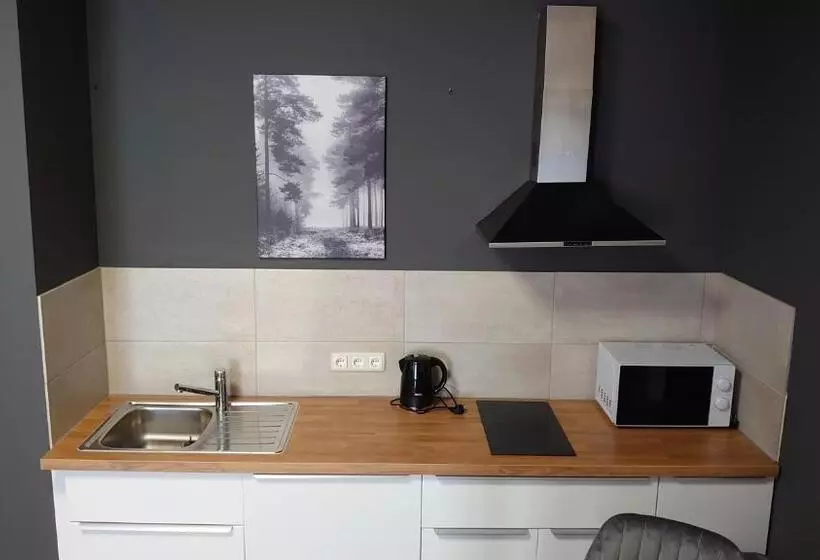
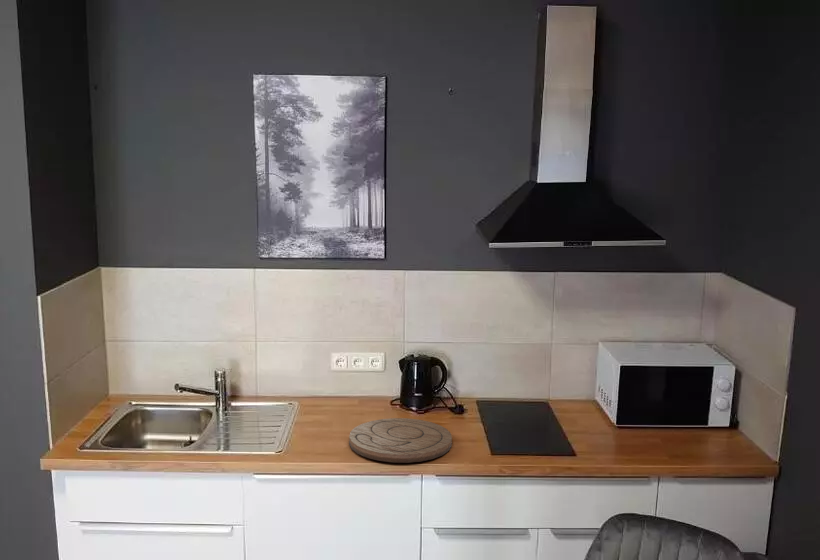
+ cutting board (400, 438)
